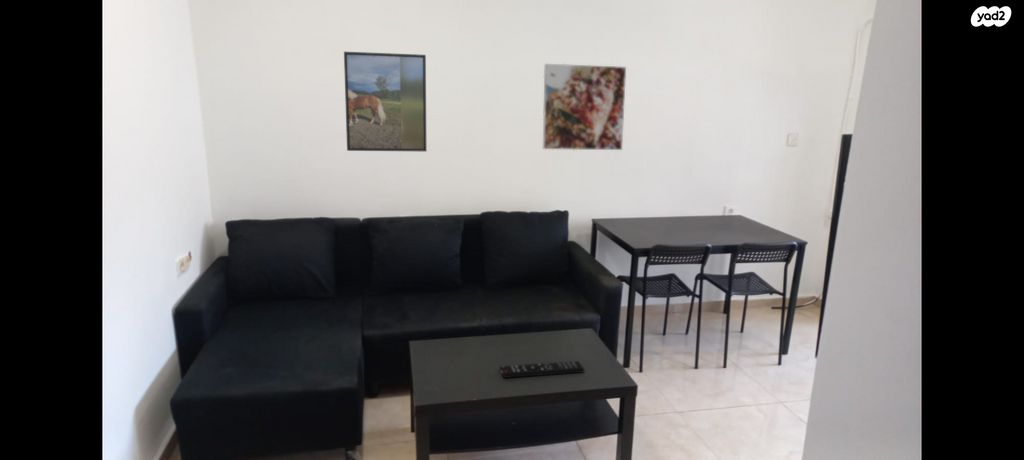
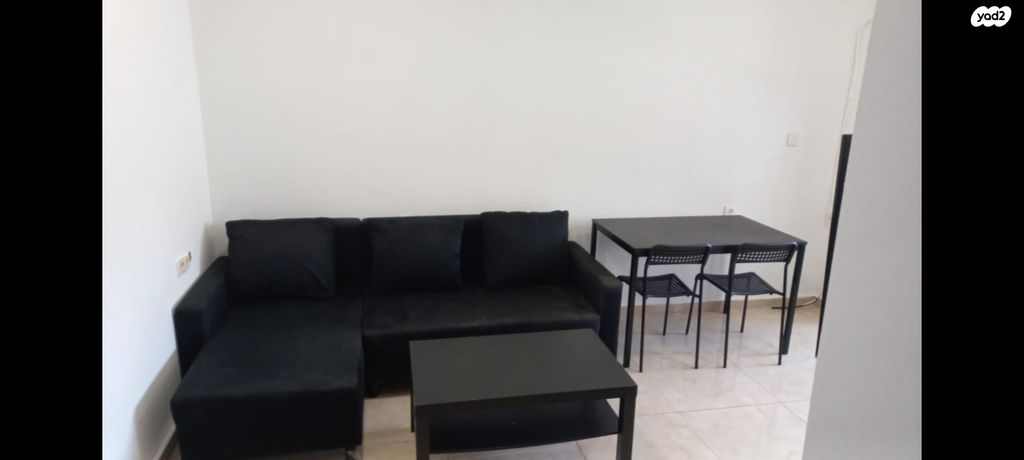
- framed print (386, 102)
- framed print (584, 108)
- remote control (541, 368)
